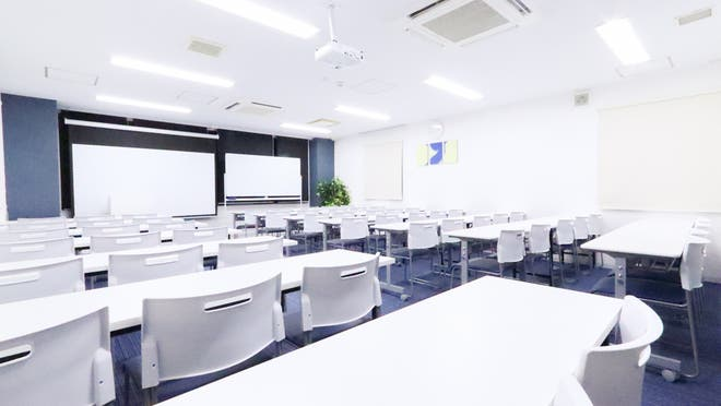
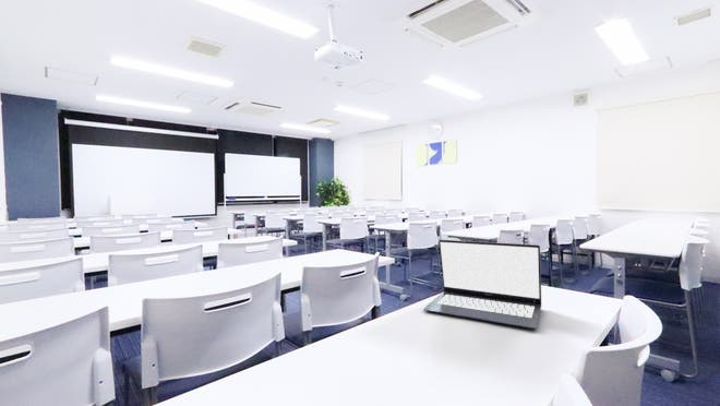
+ laptop (482, 276)
